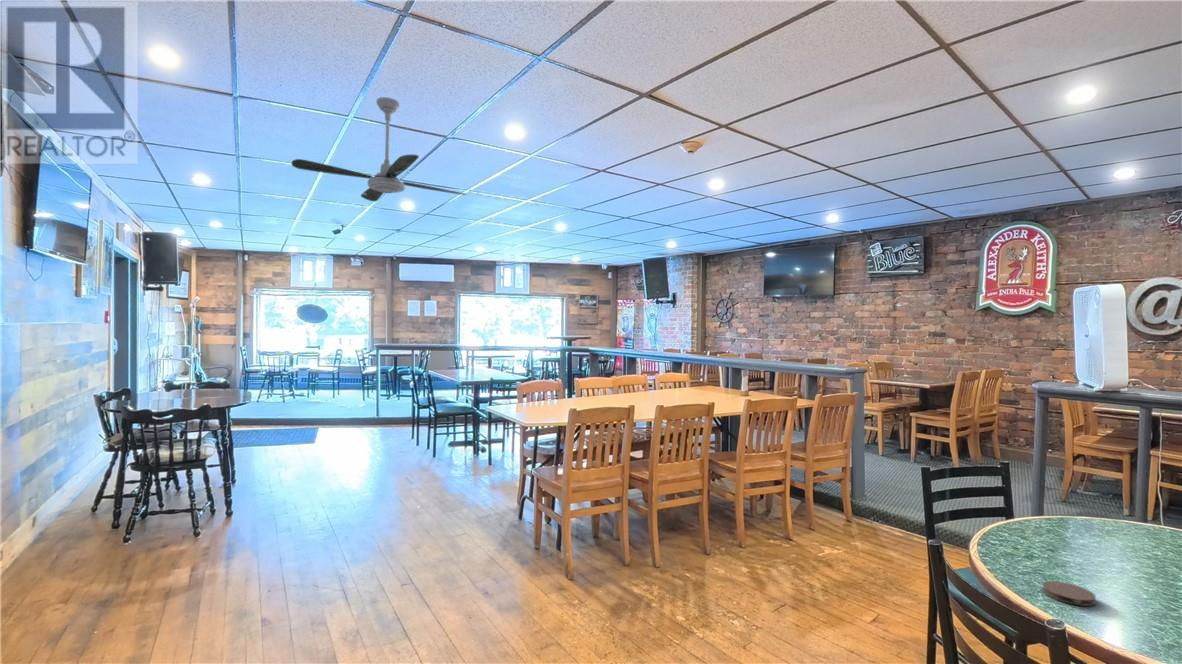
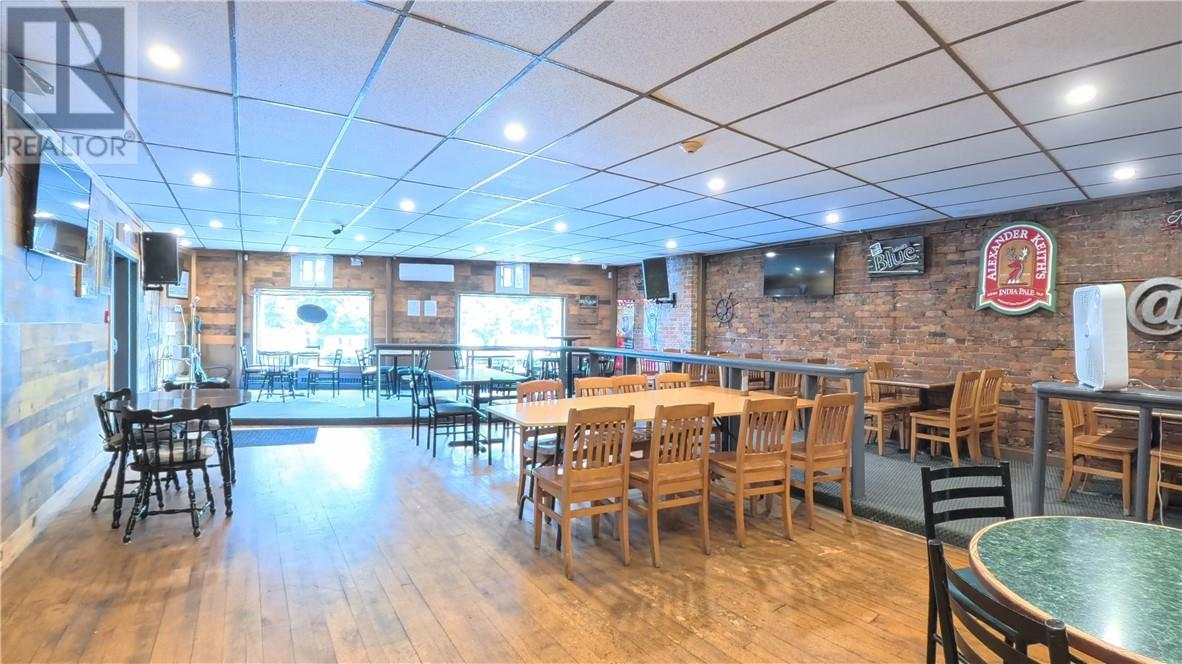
- ceiling fan (386, 144)
- coaster (1068, 592)
